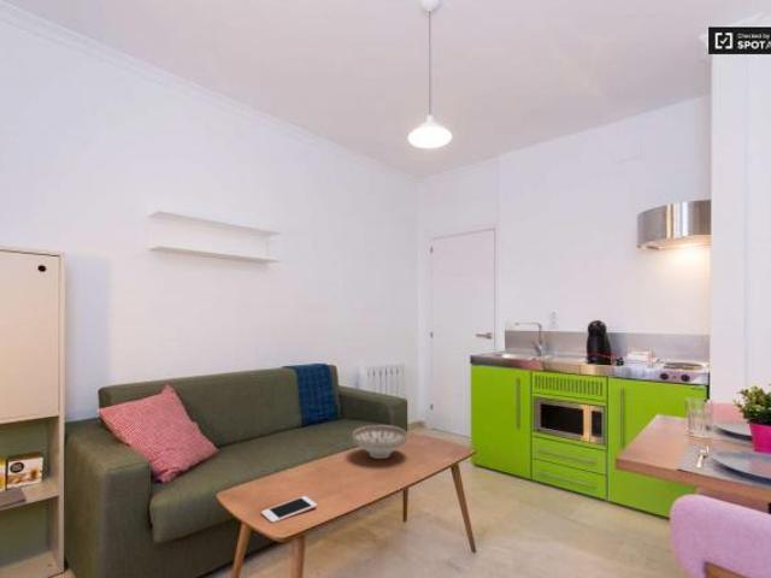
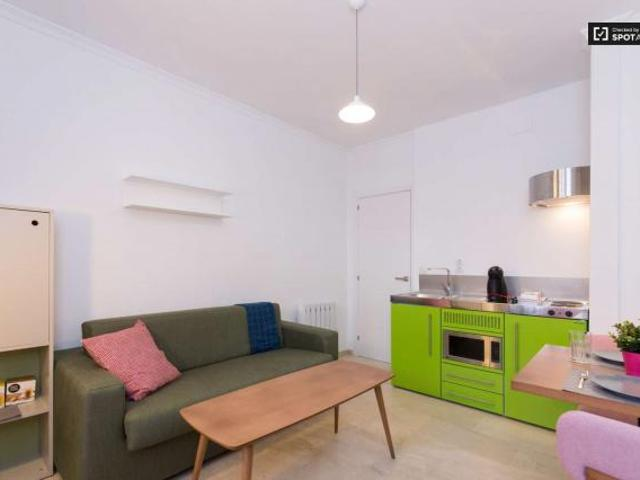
- cell phone (289, 508)
- decorative bowl (379, 443)
